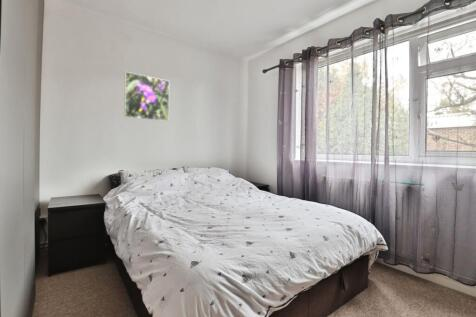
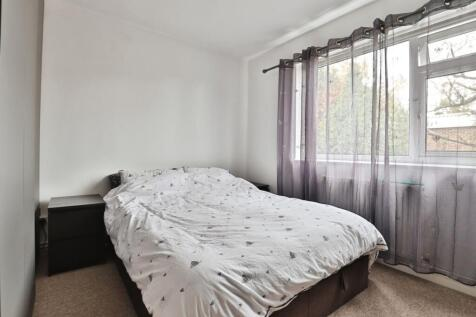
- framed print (147, 98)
